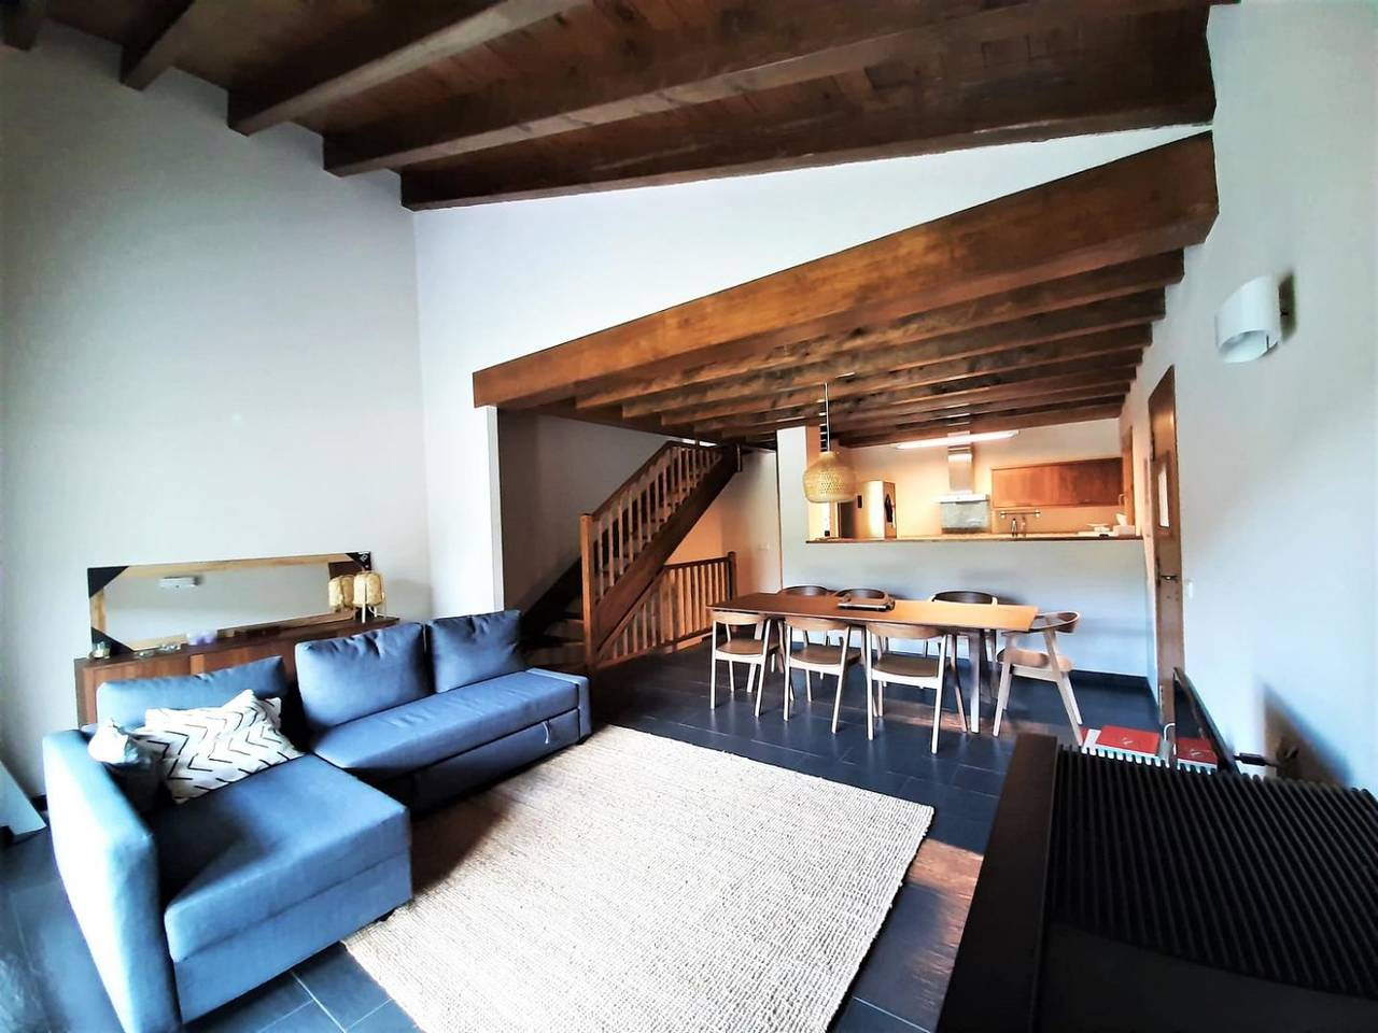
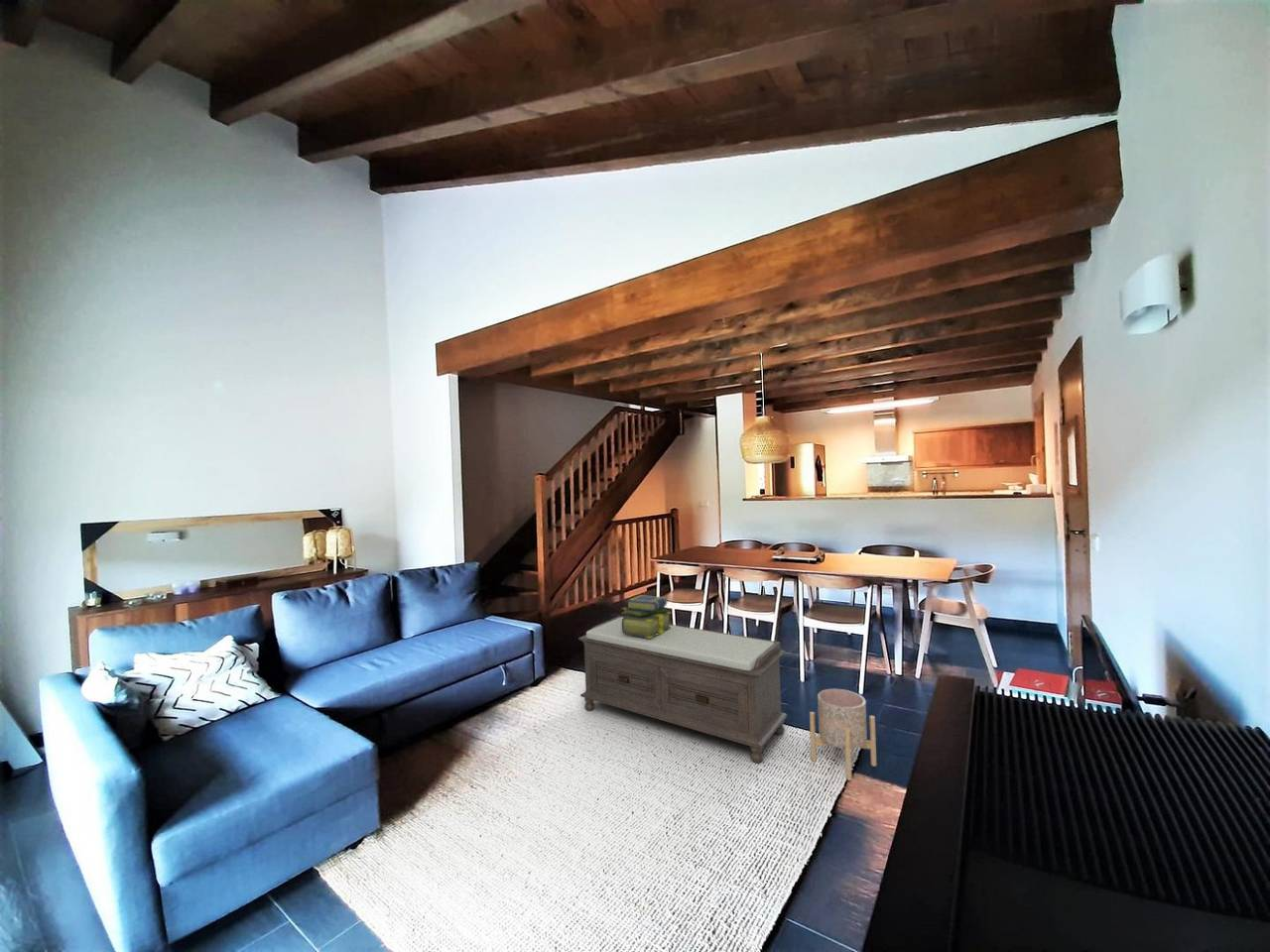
+ planter (841, 730)
+ stack of books (646, 613)
+ bench (677, 677)
